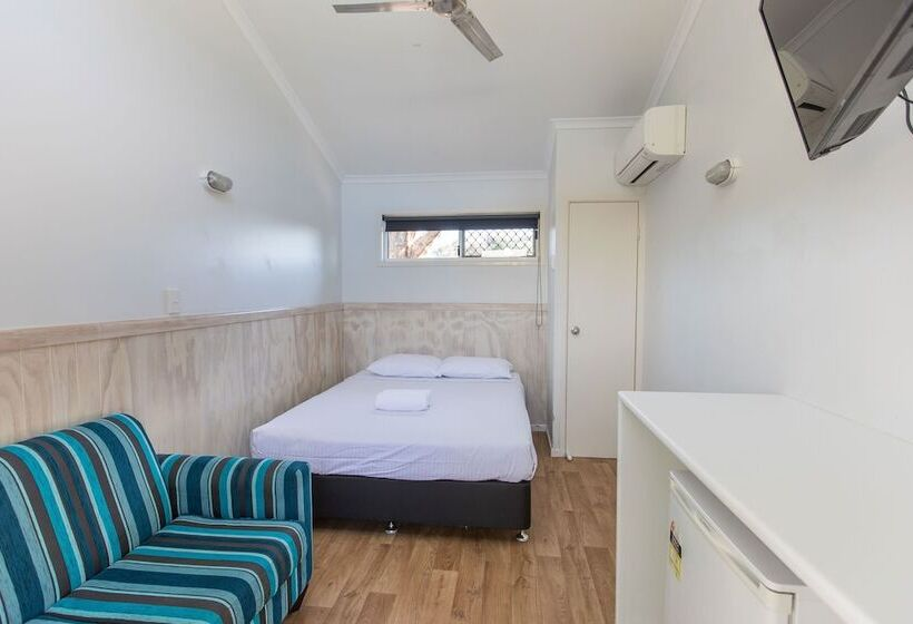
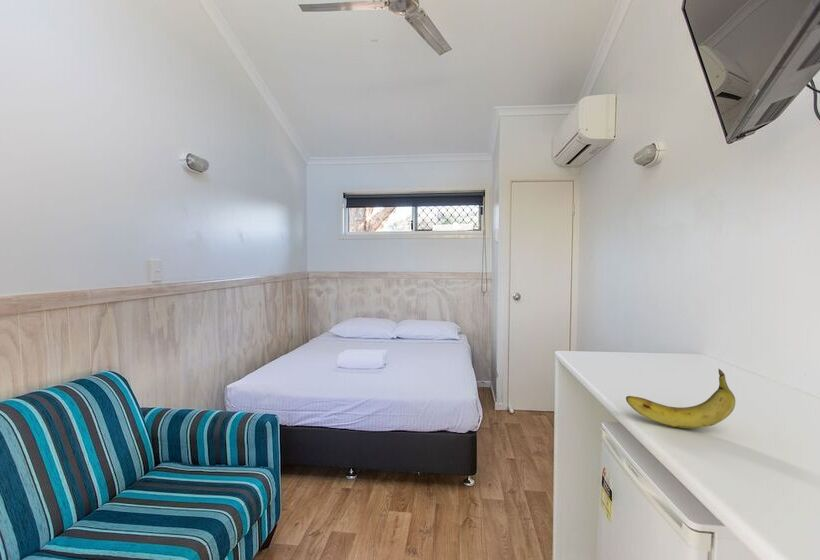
+ fruit (677, 407)
